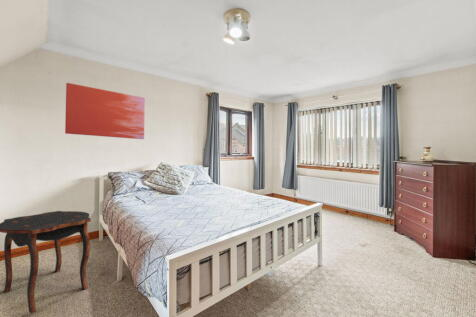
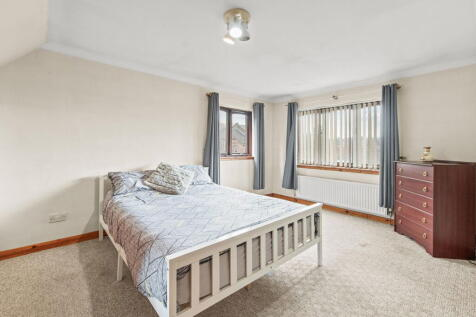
- wall art (108, 114)
- side table (55, 250)
